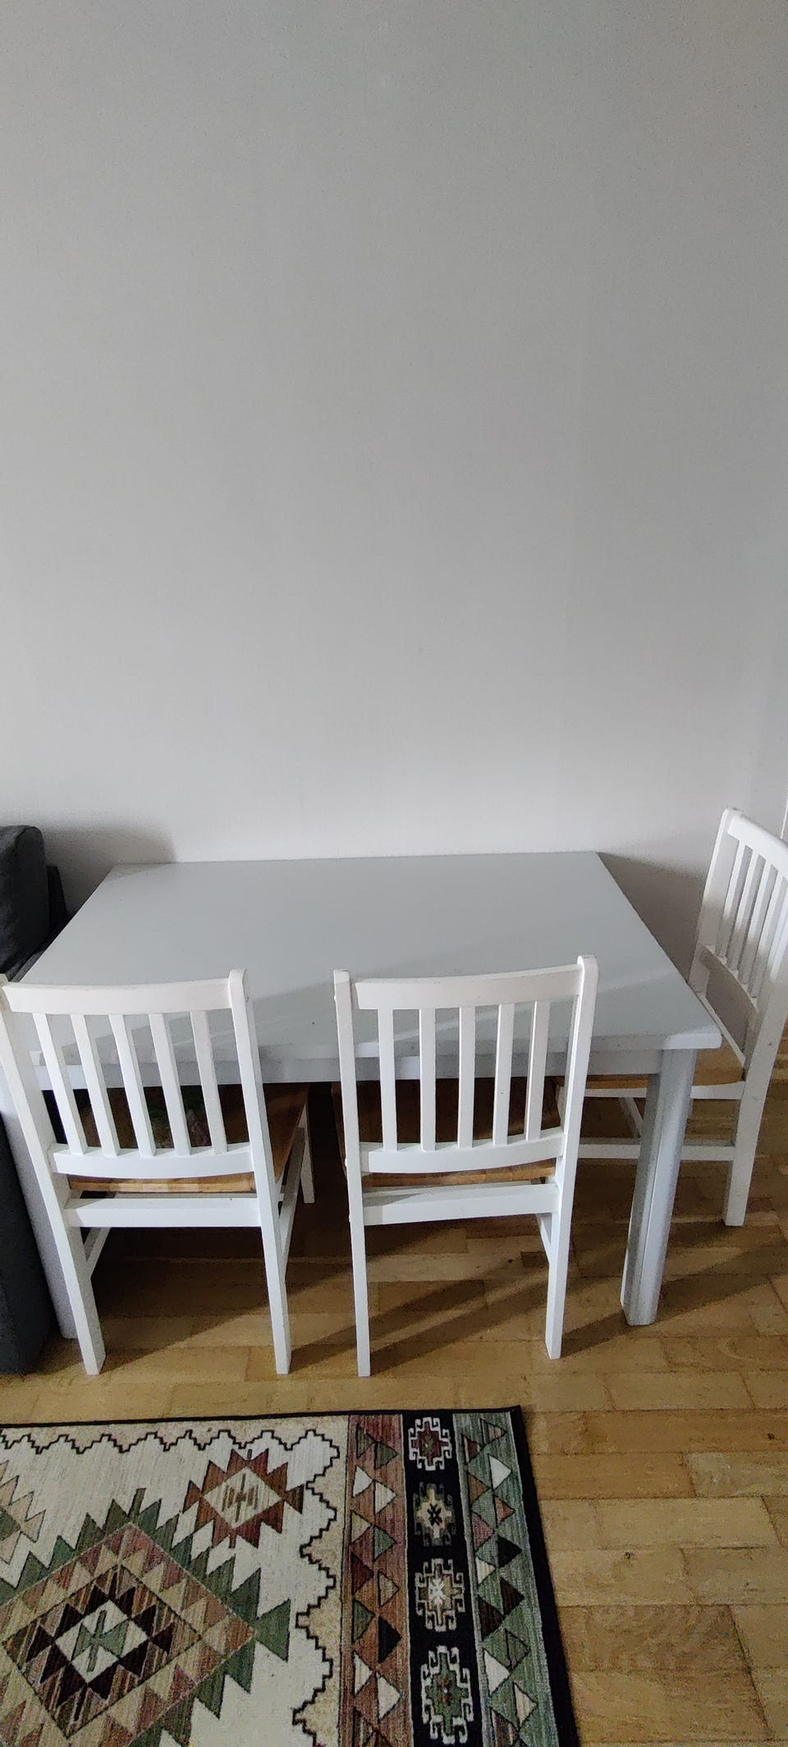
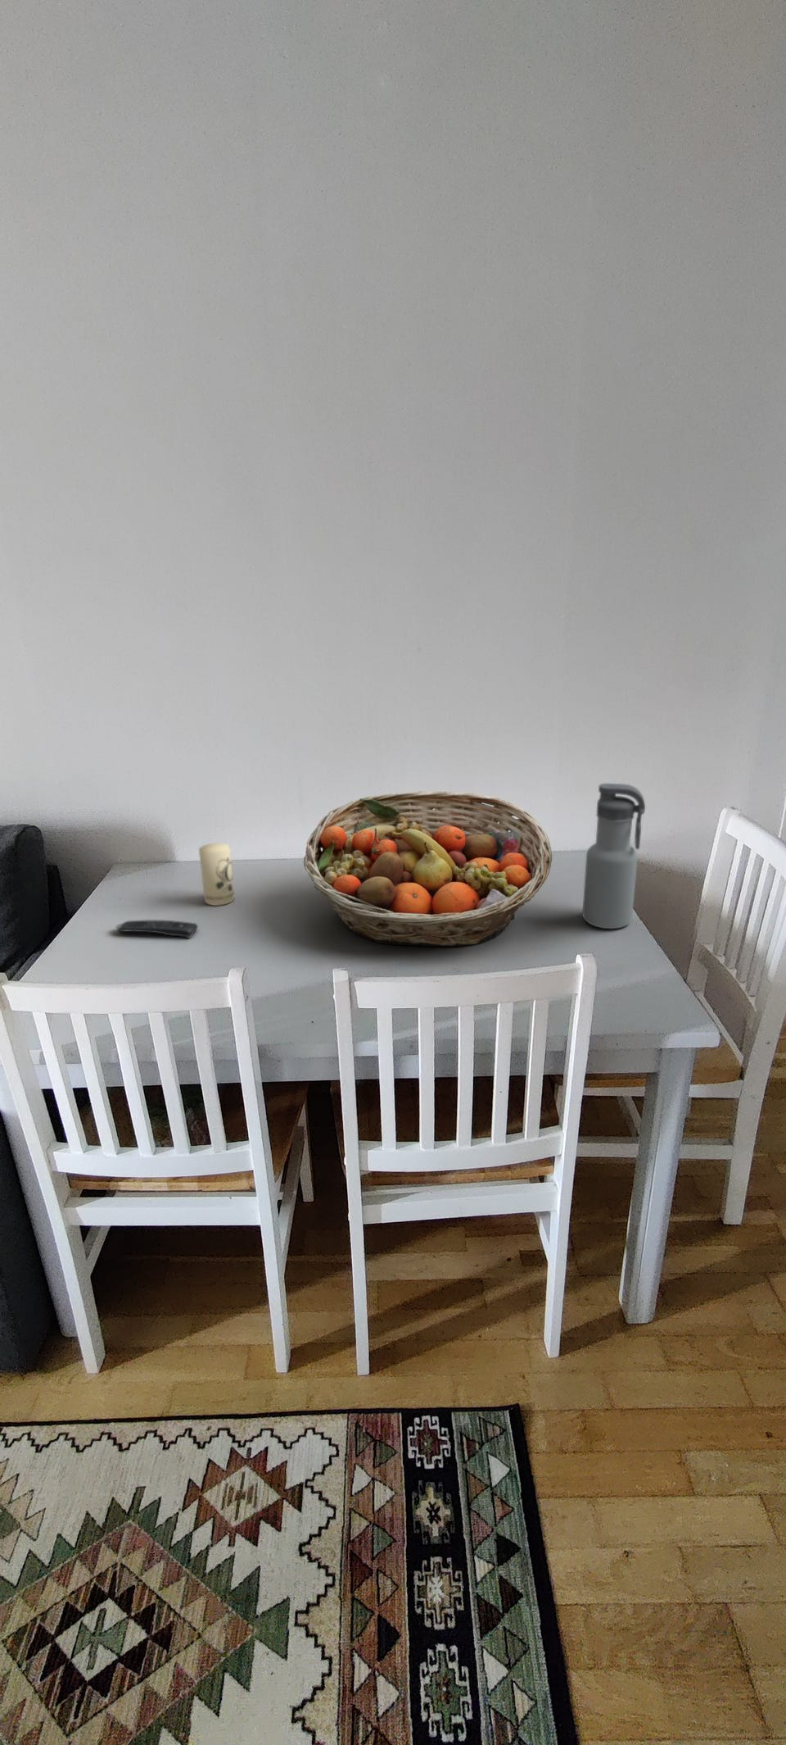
+ water bottle (613, 855)
+ candle (217, 874)
+ remote control (155, 928)
+ fruit basket (427, 866)
